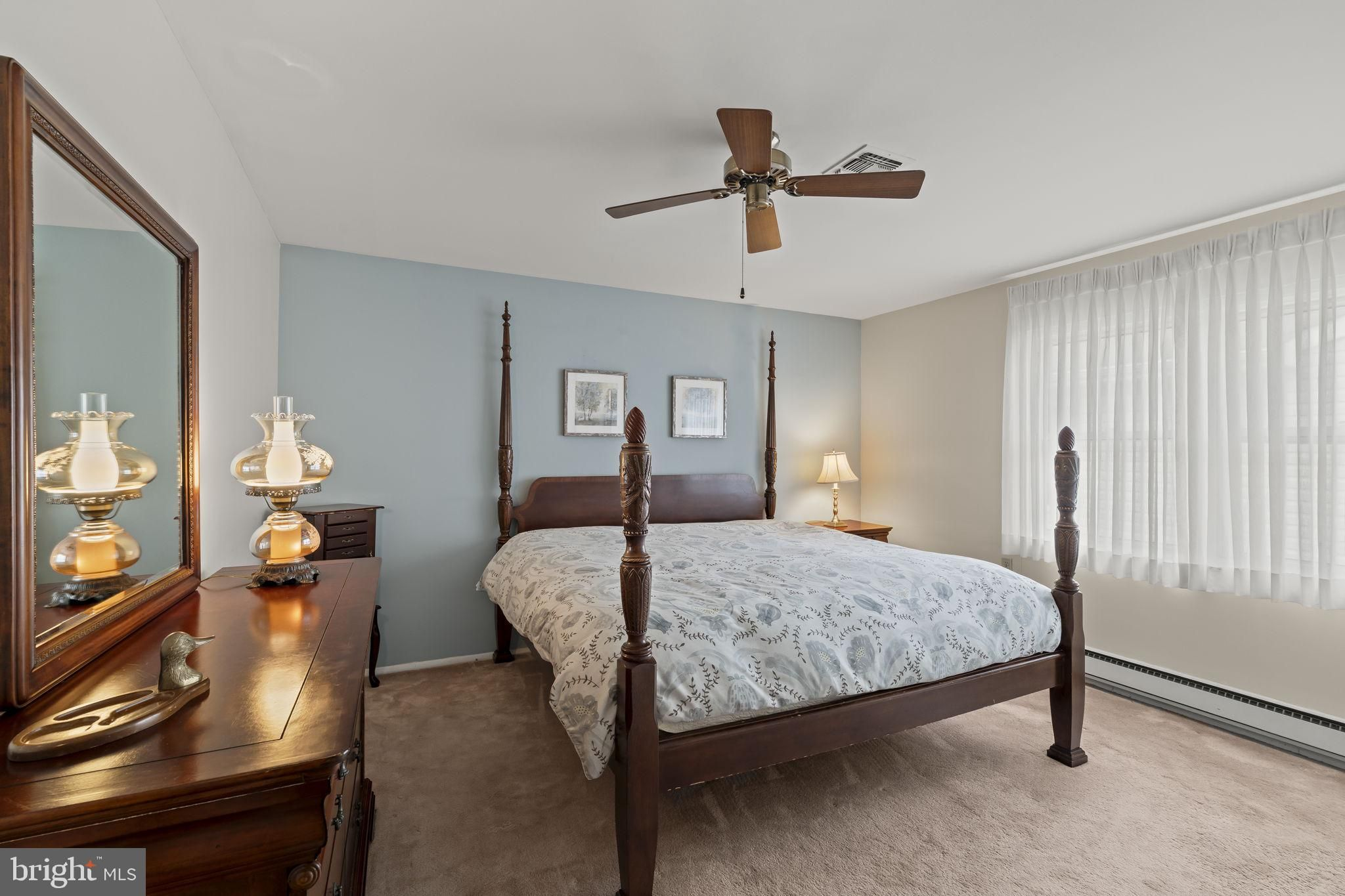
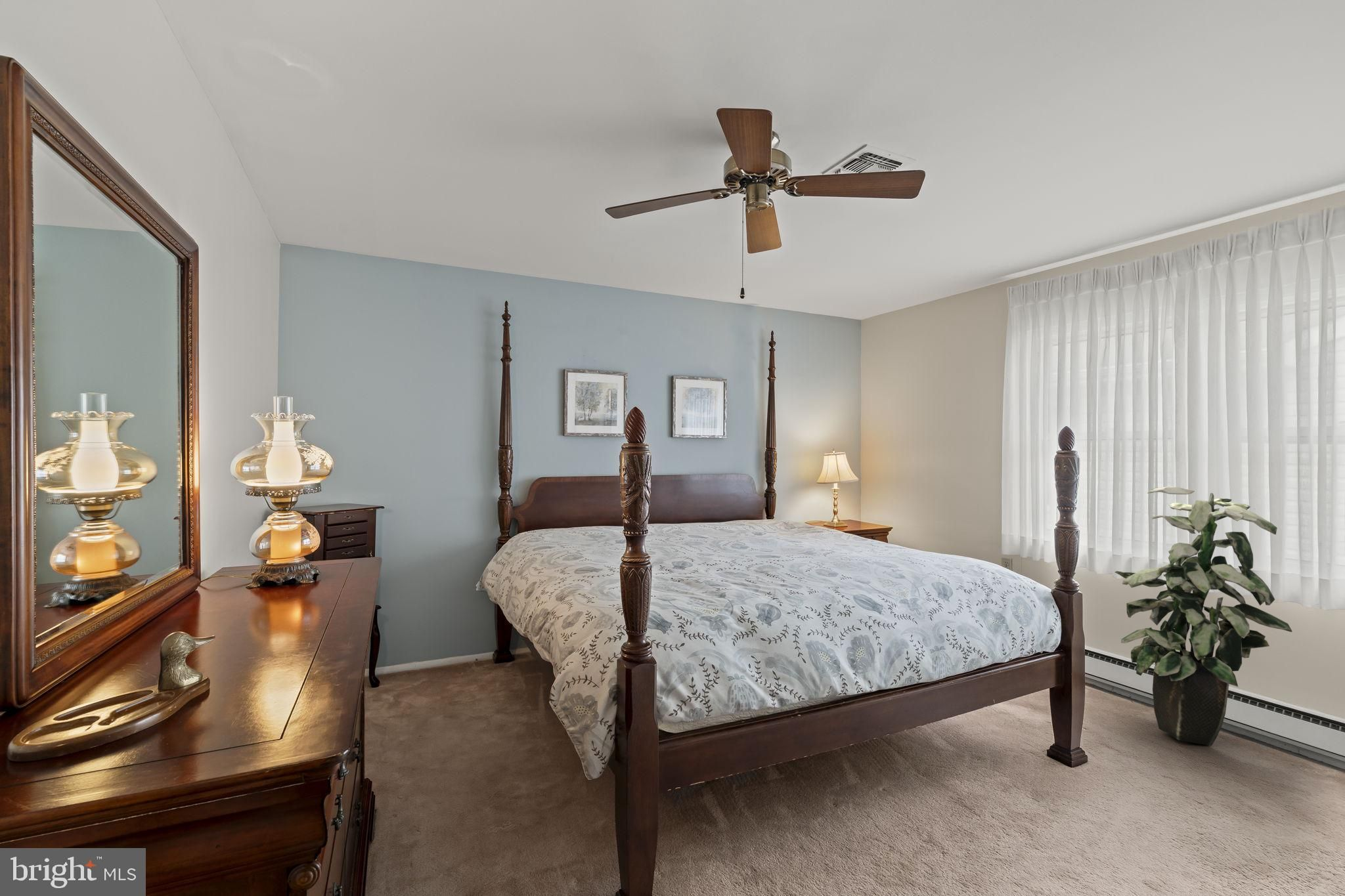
+ indoor plant (1189, 610)
